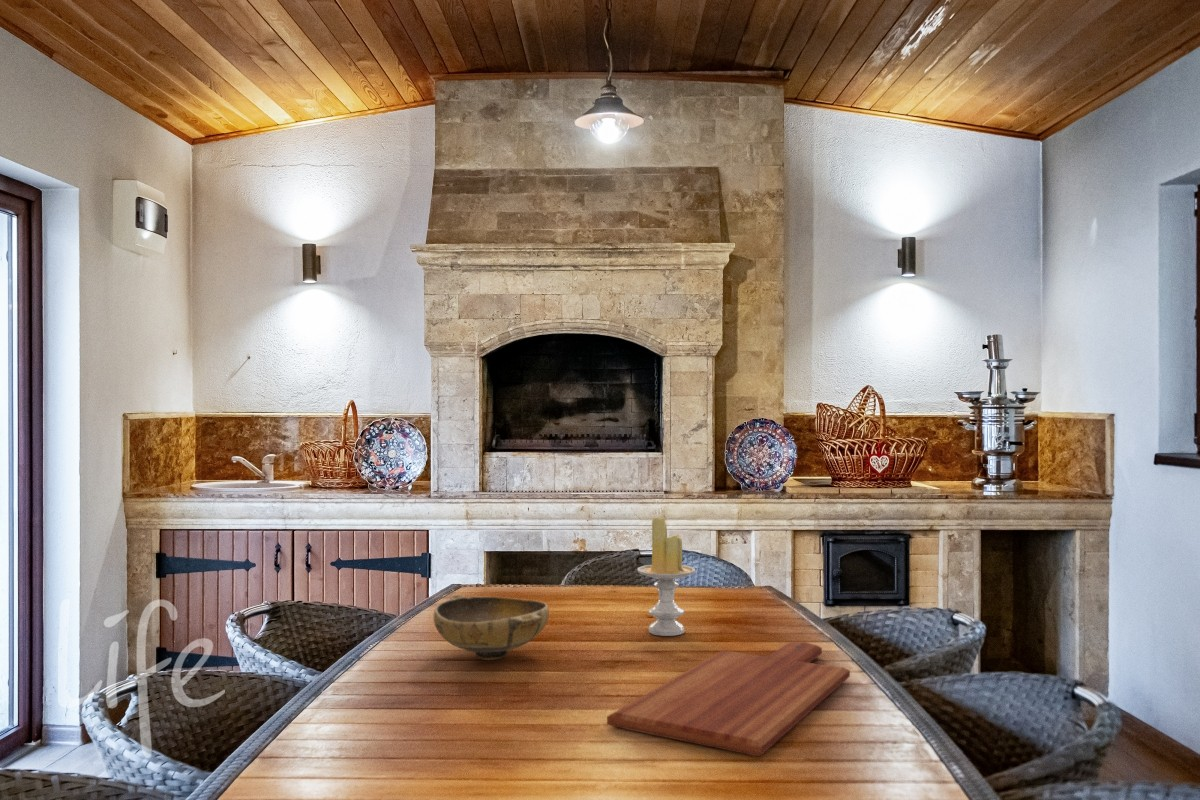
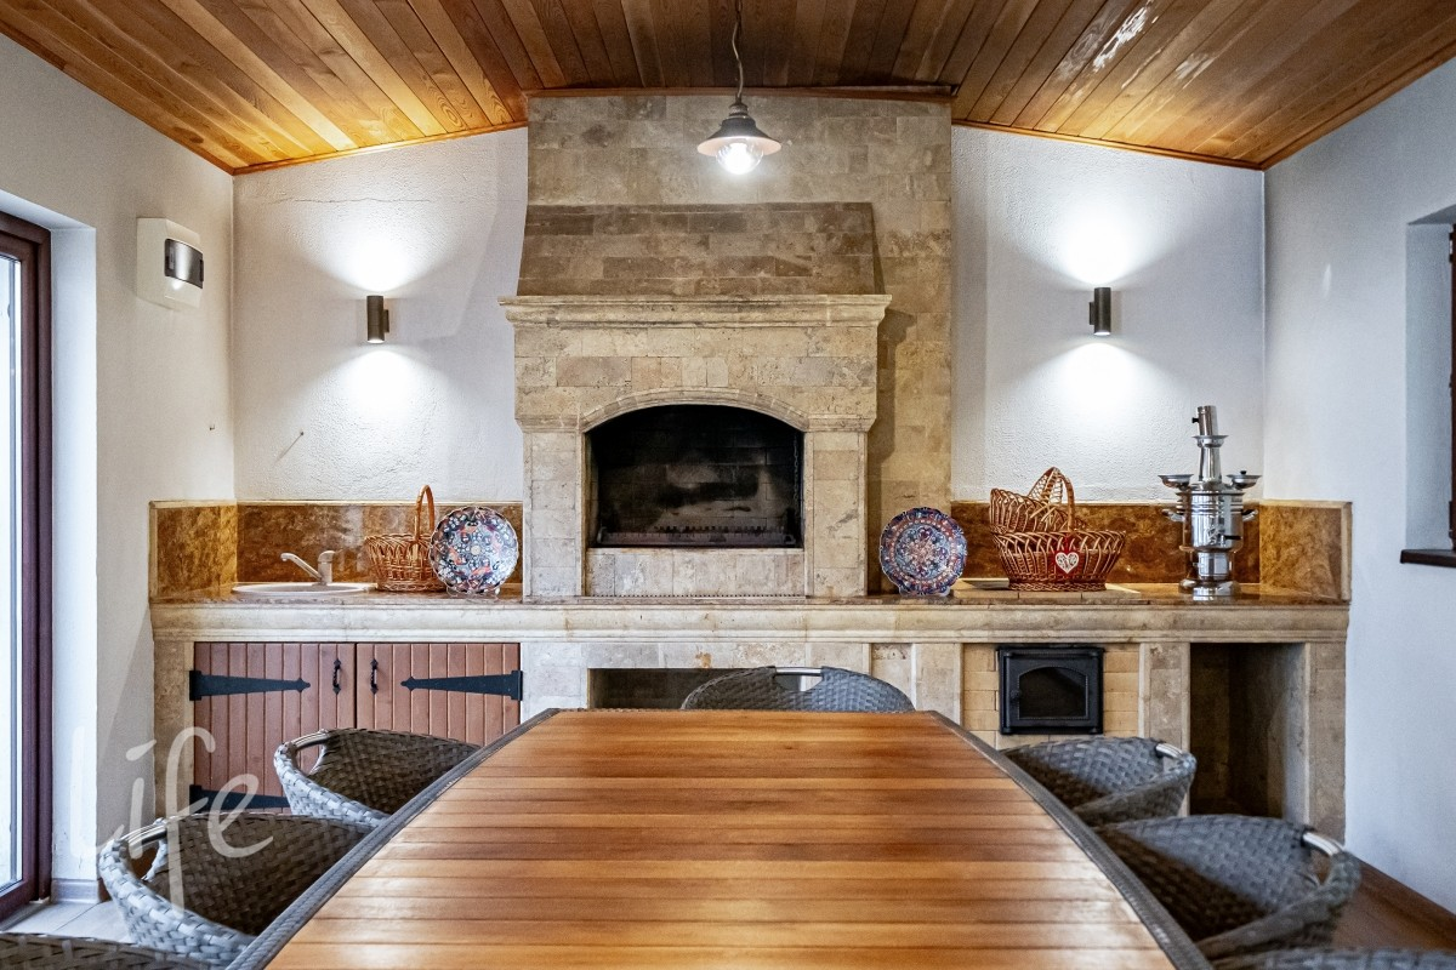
- candle (666, 573)
- cutting board (741, 692)
- bowl (492, 630)
